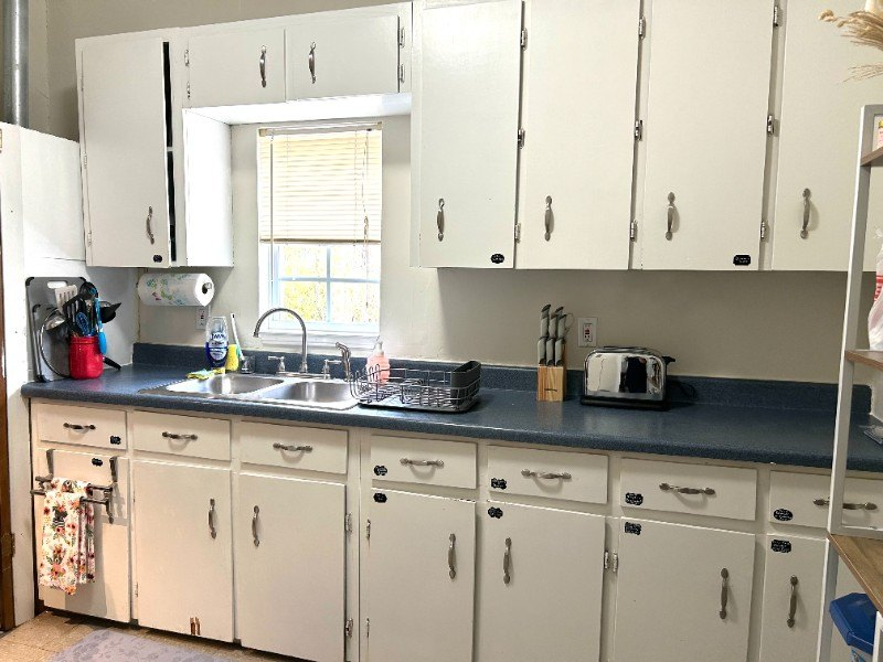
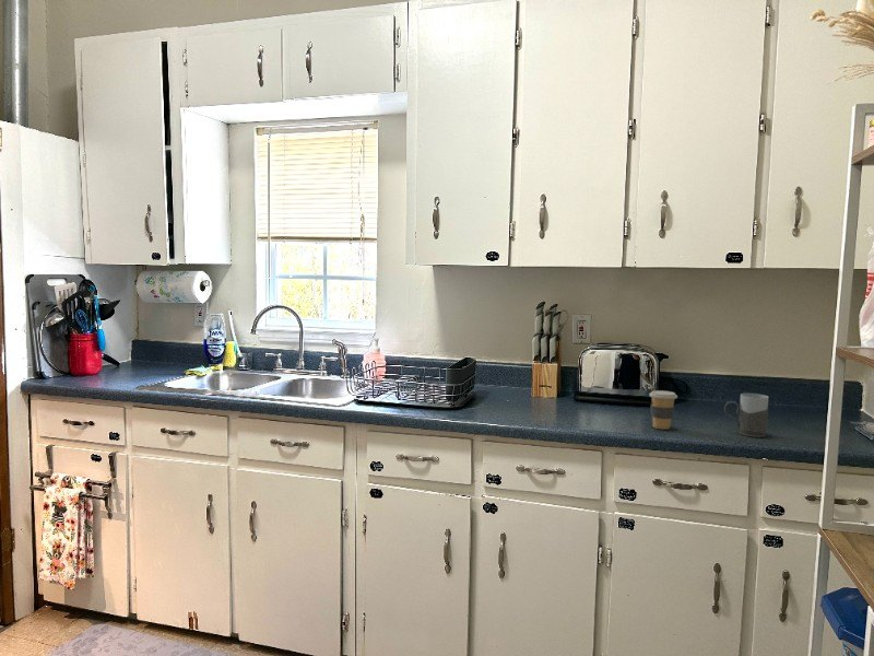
+ coffee cup (662, 410)
+ mug (745, 413)
